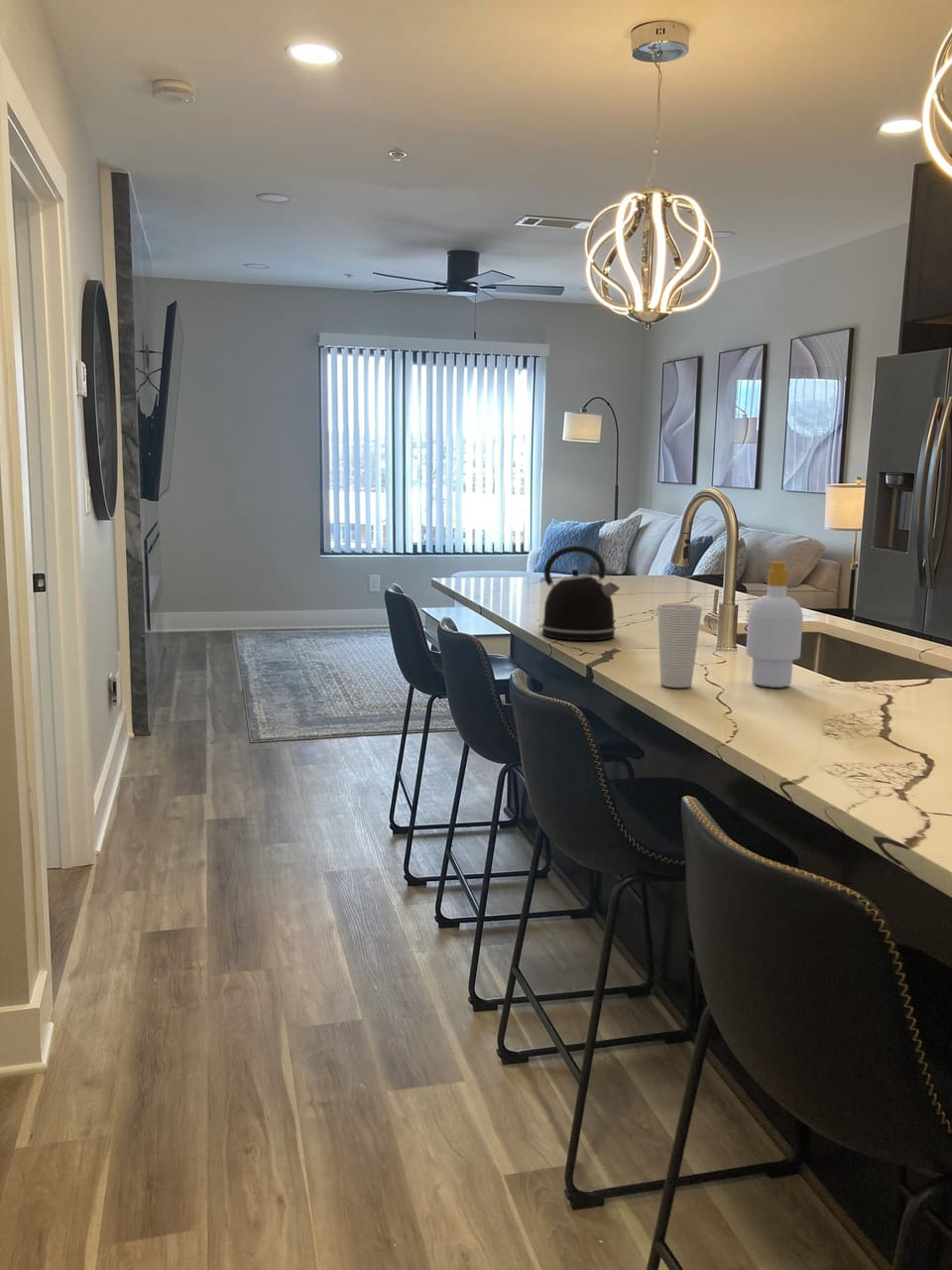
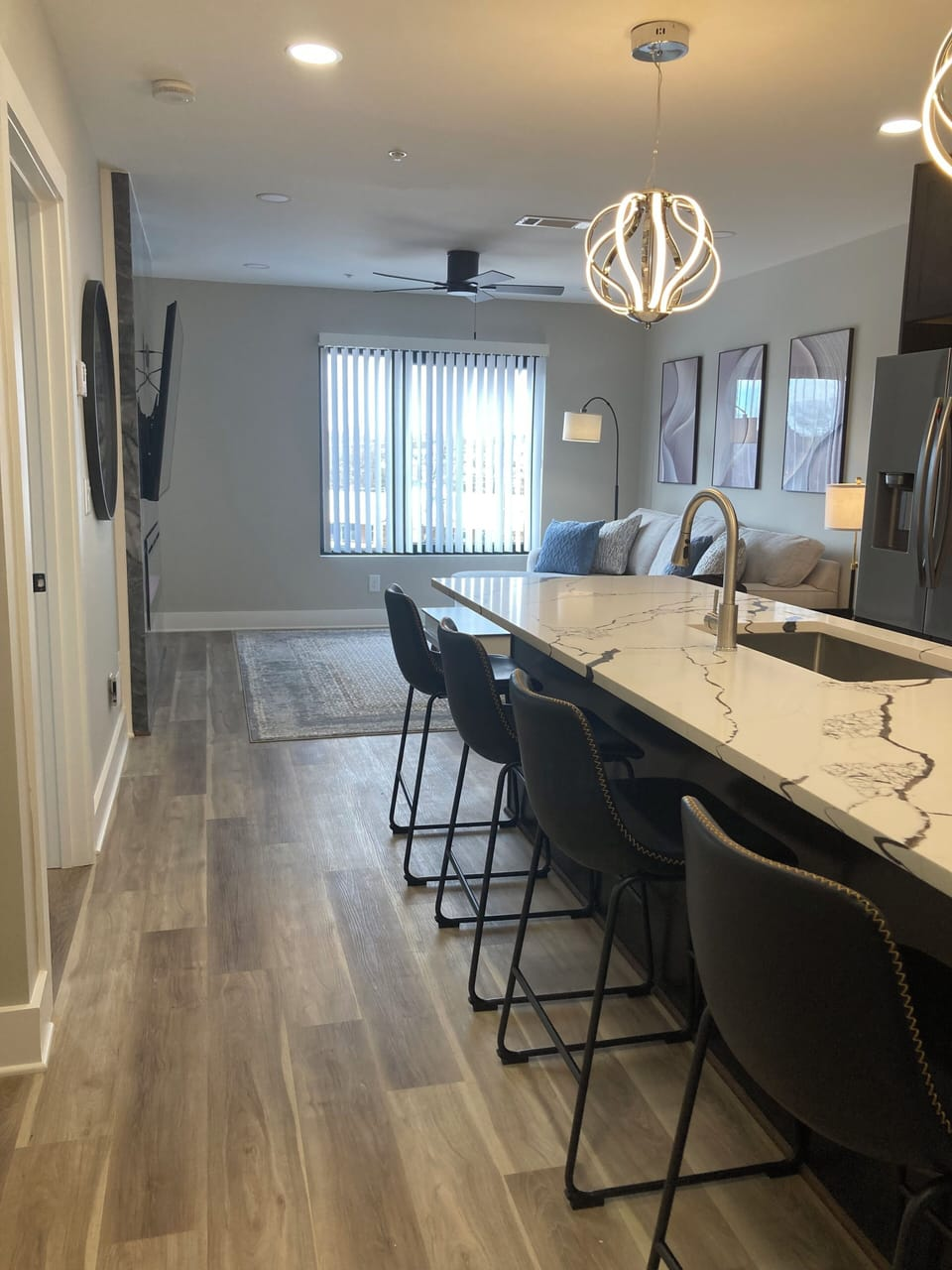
- soap bottle (774, 623)
- kettle (579, 590)
- cup (677, 646)
